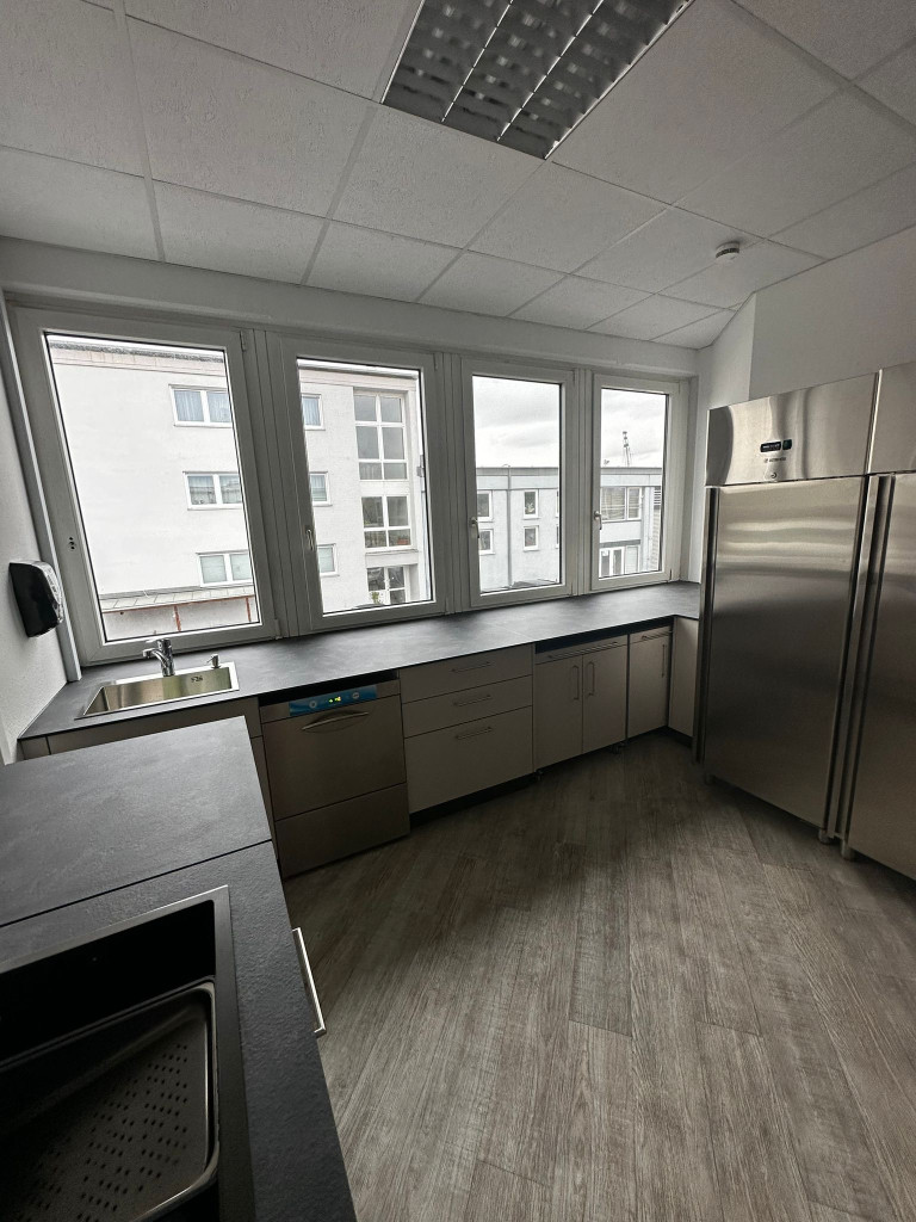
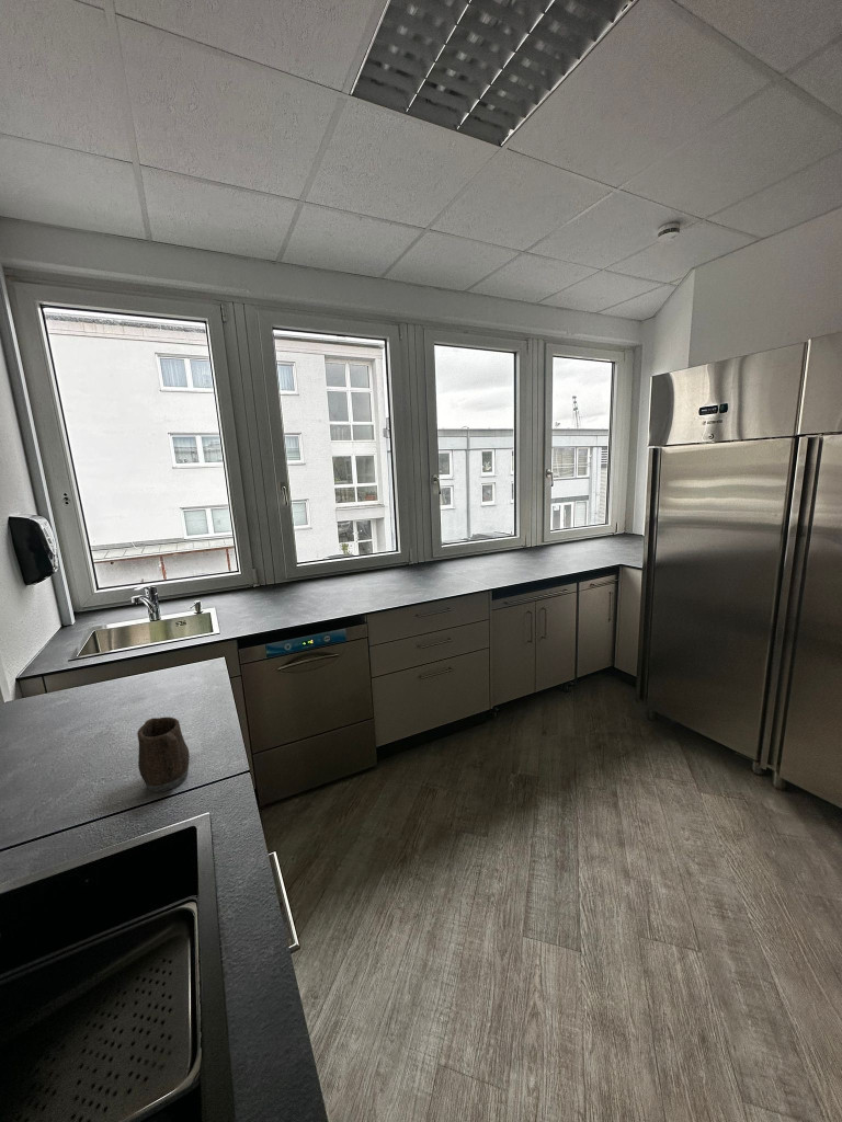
+ mug (164, 754)
